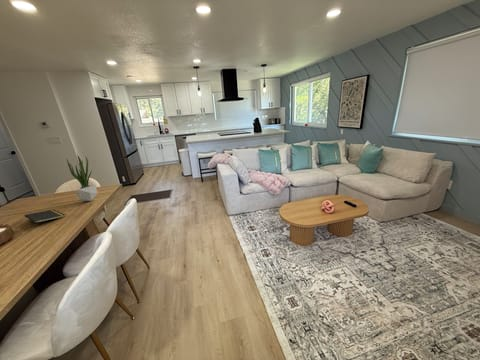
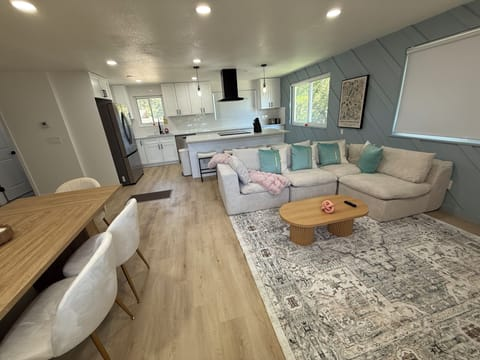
- notepad (45, 215)
- potted plant (83, 178)
